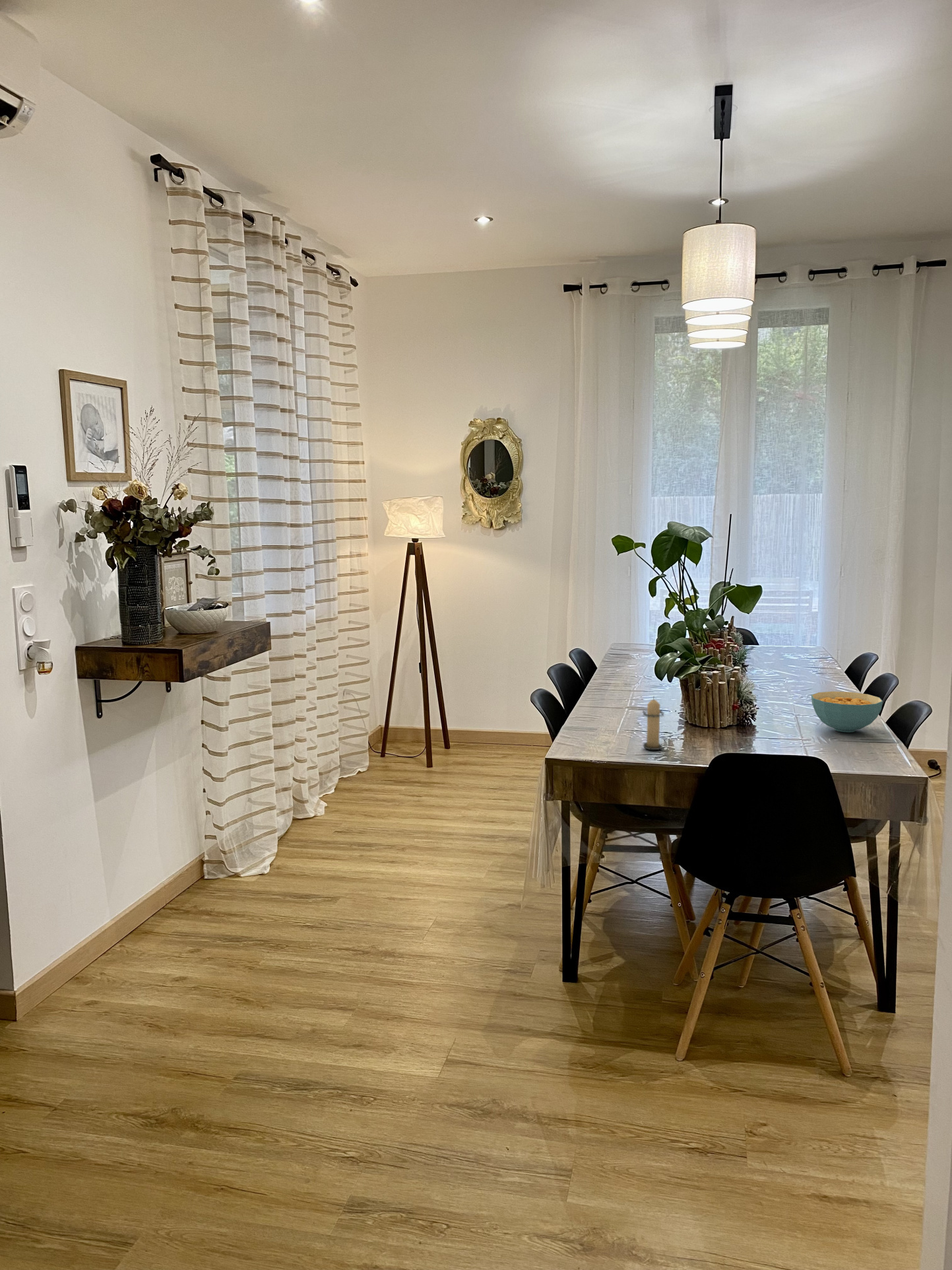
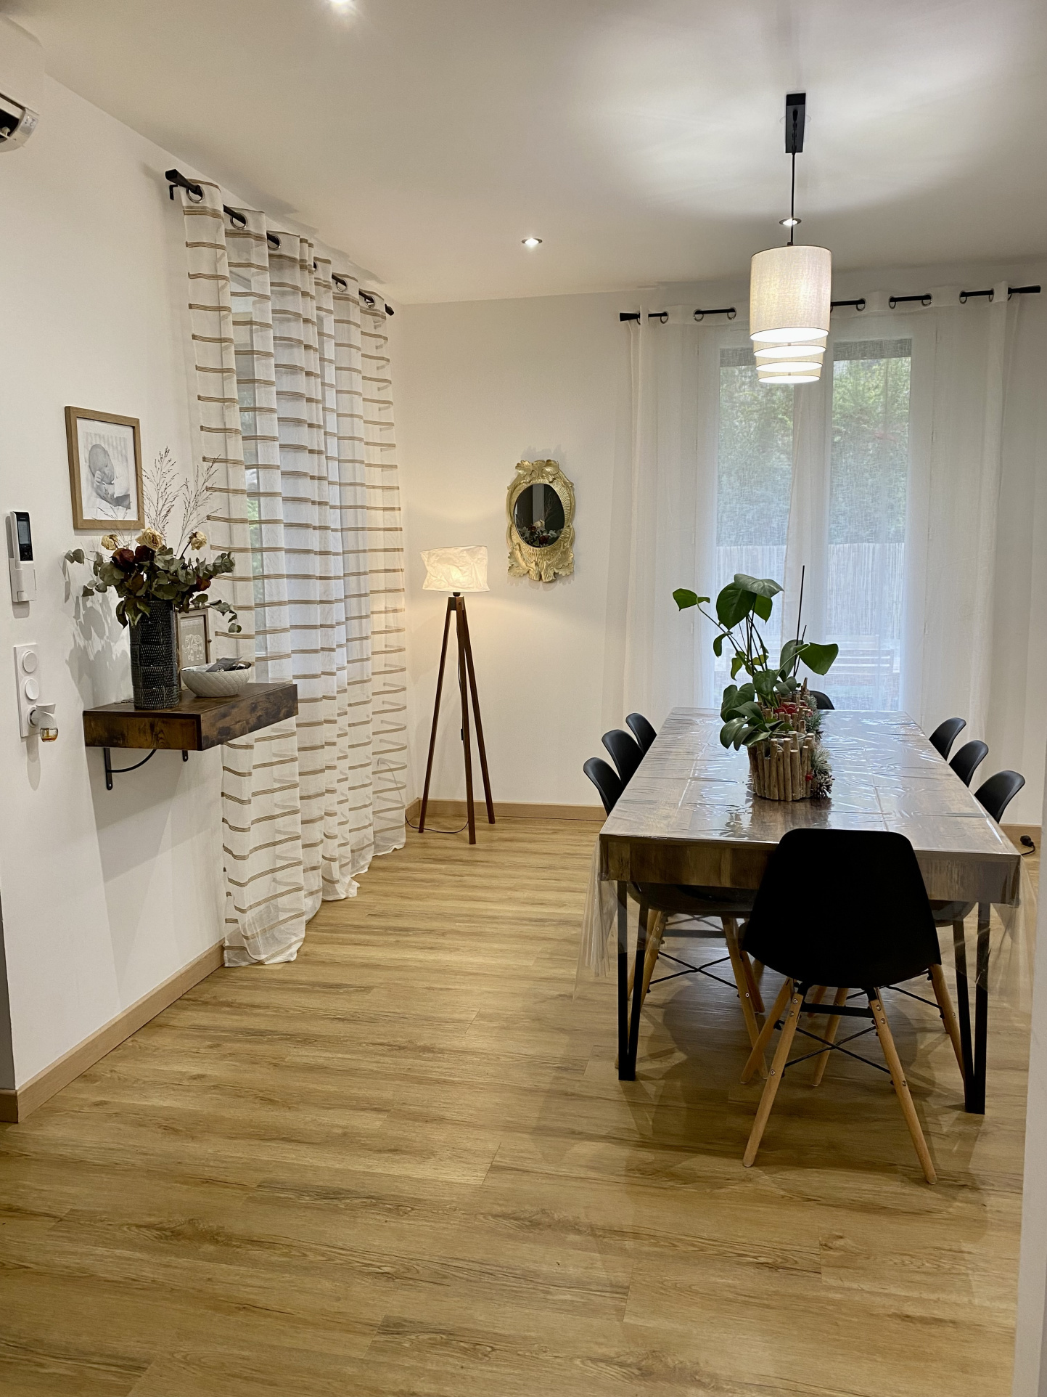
- cereal bowl (845, 714)
- candle (653, 722)
